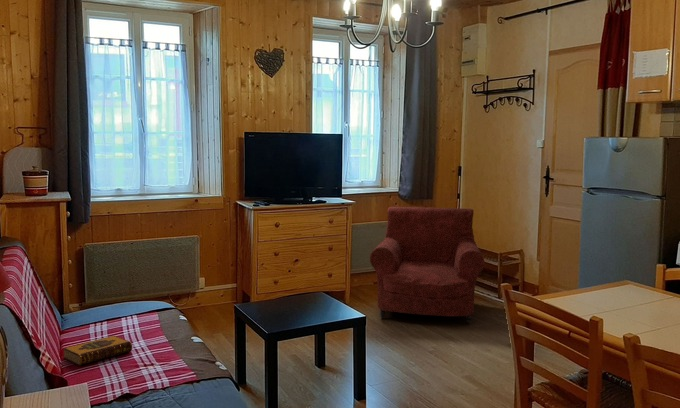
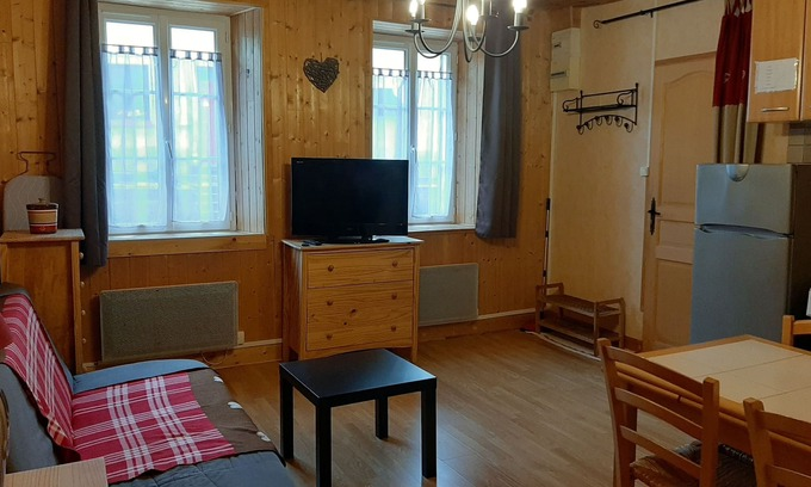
- hardback book (98, 350)
- armchair (427, 260)
